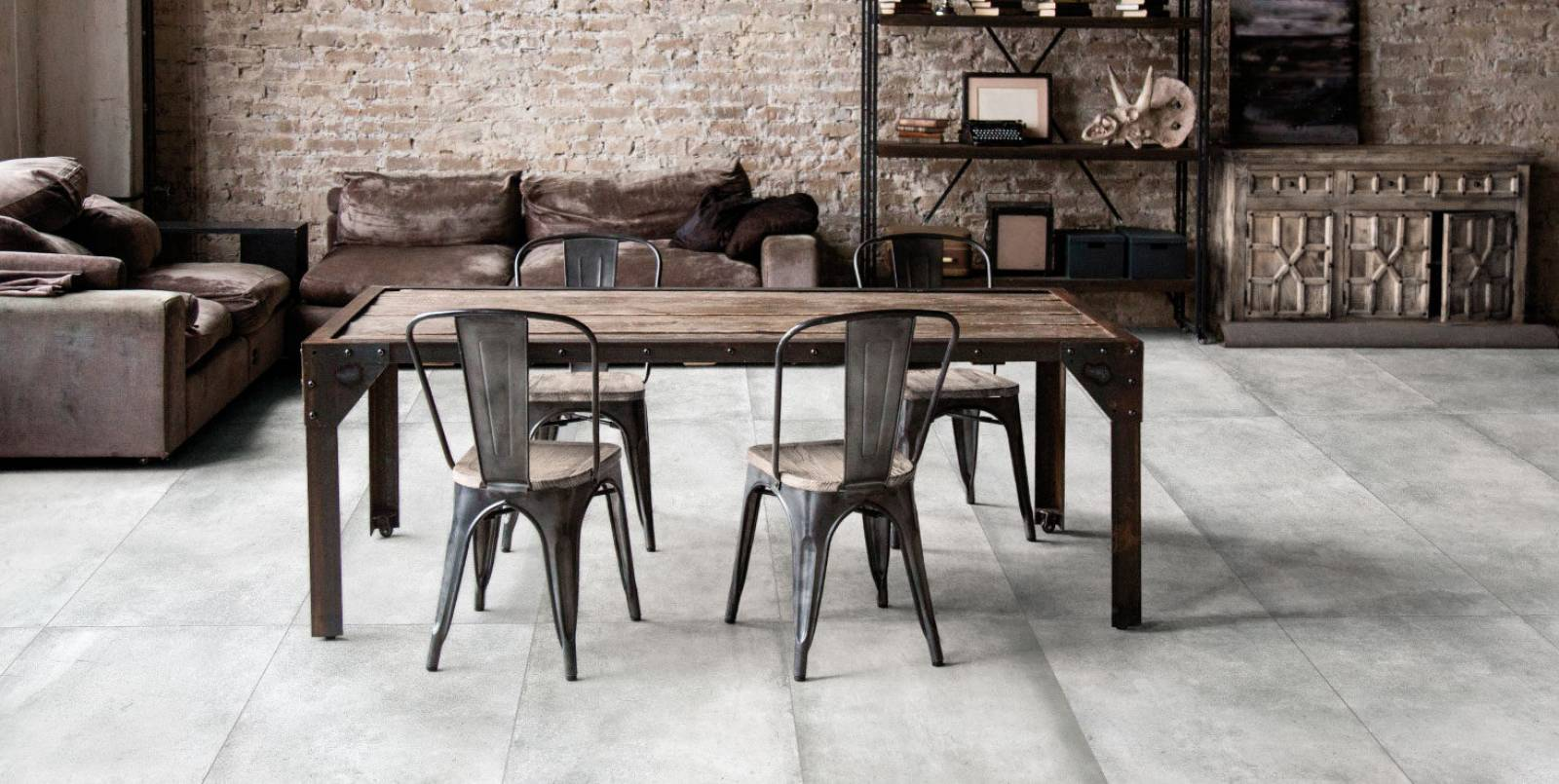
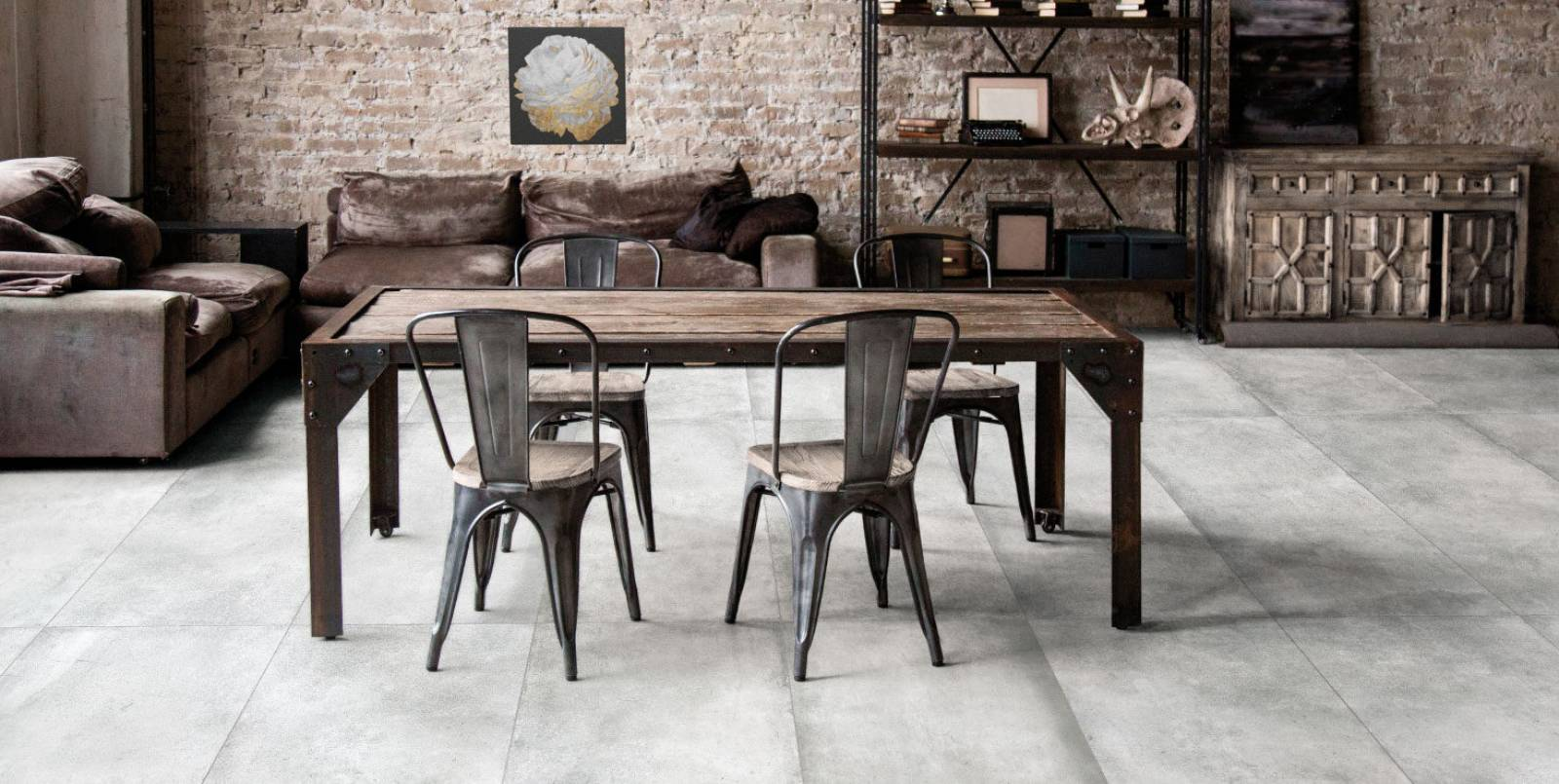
+ wall art (567, 86)
